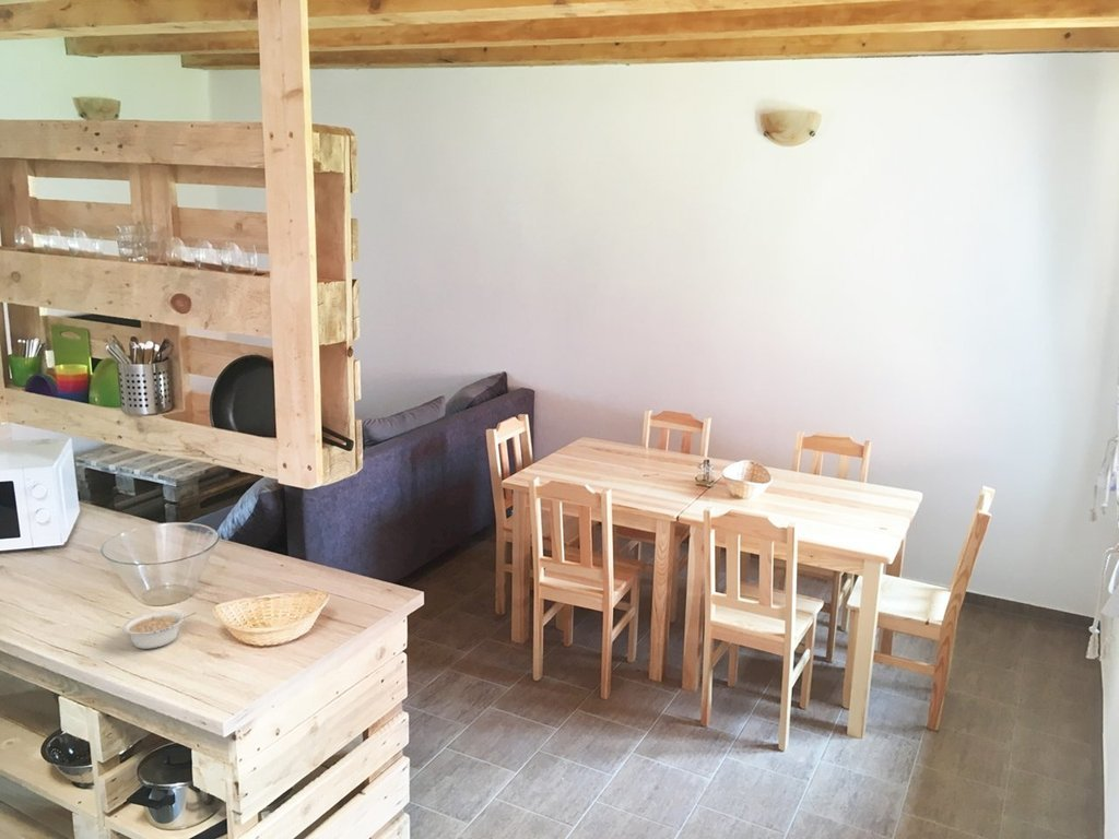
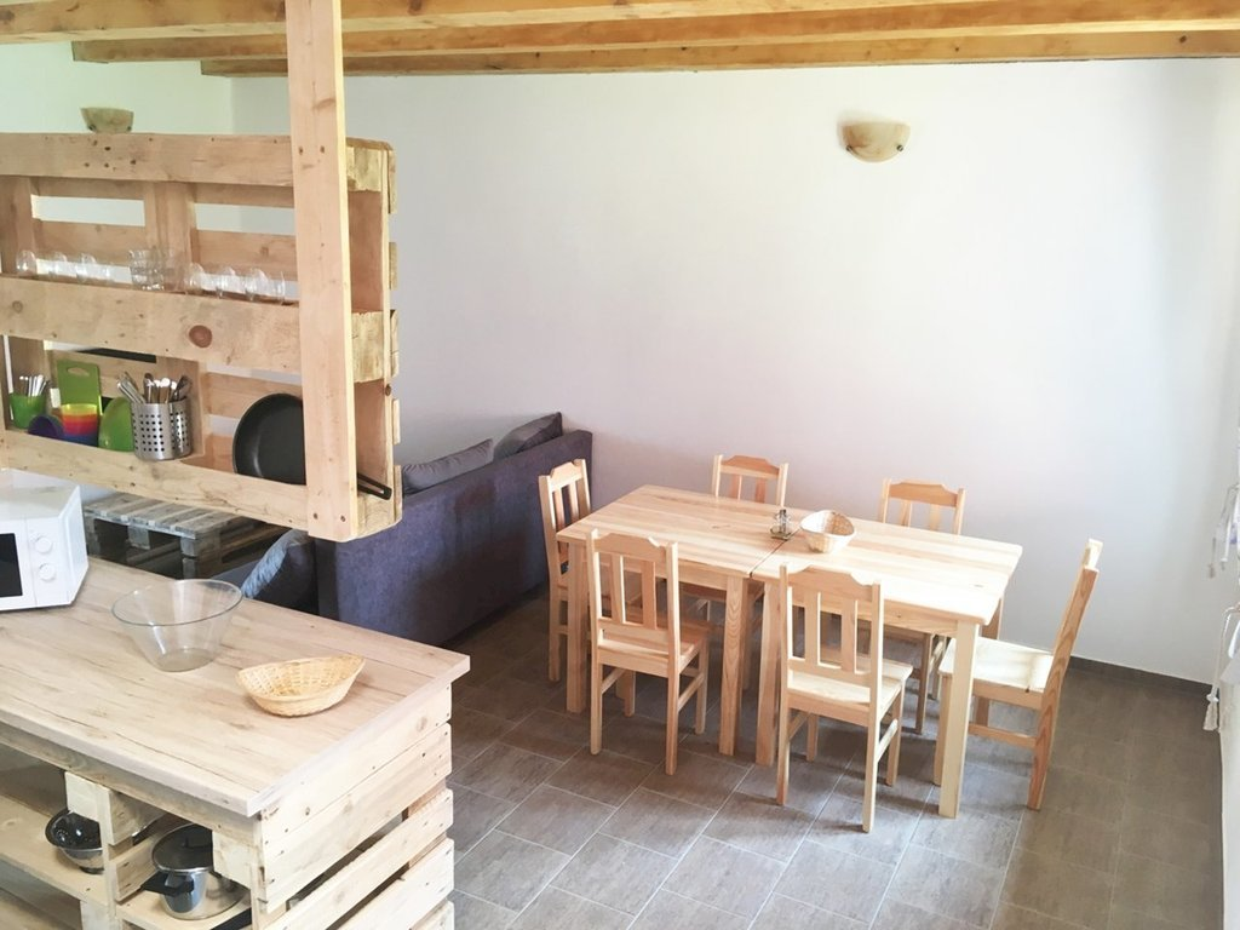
- legume (156, 628)
